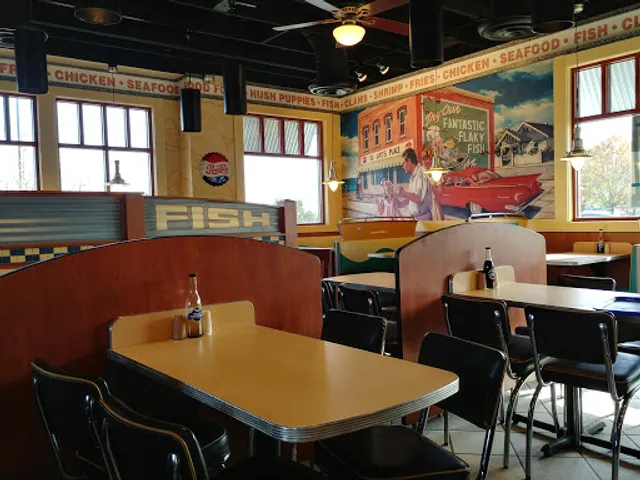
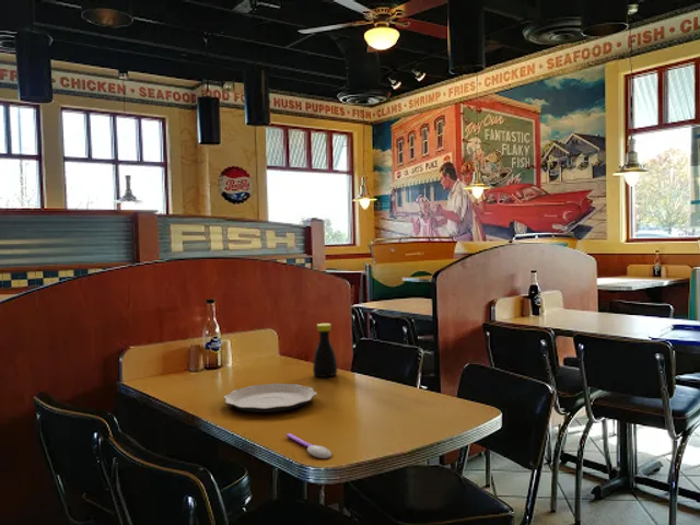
+ plate (270, 398)
+ spoon (306, 444)
+ bottle (324, 349)
